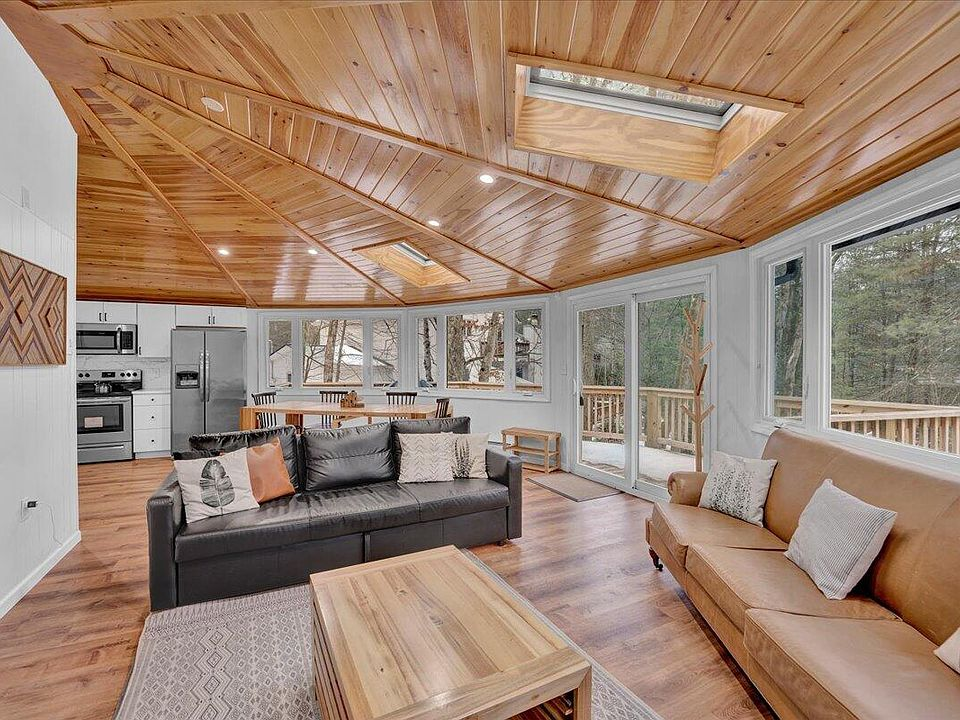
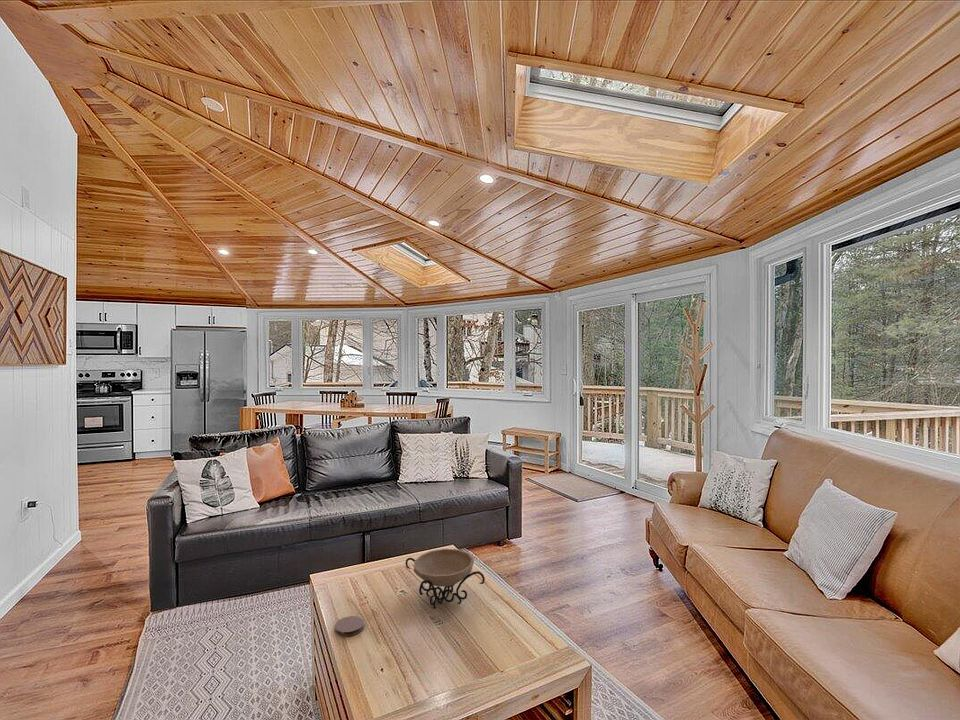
+ coaster (349, 625)
+ decorative bowl (443, 581)
